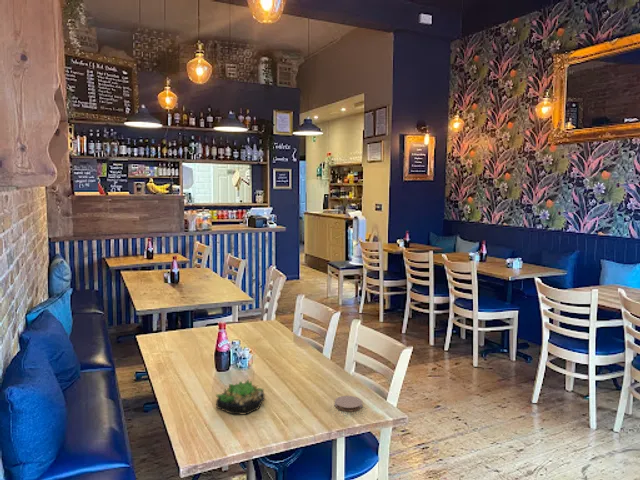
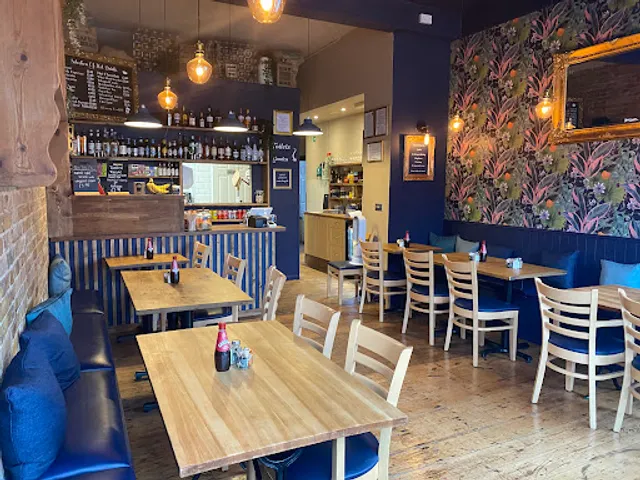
- succulent plant (240, 394)
- coaster (348, 403)
